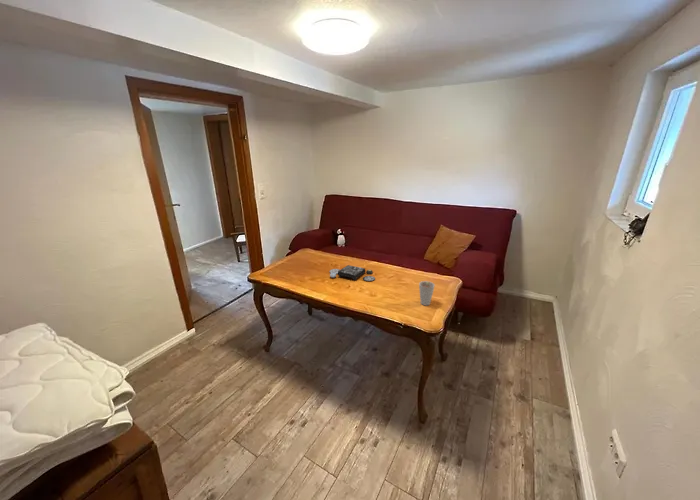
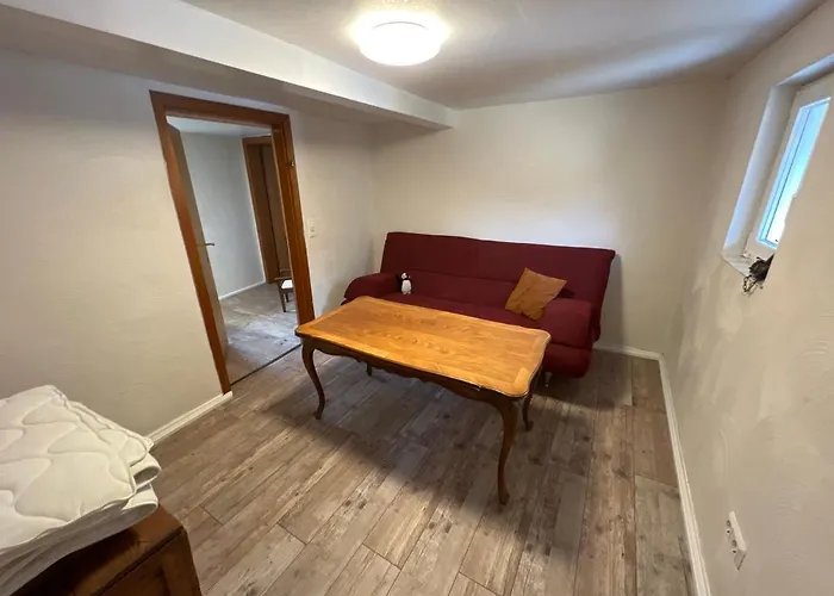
- board game (351, 272)
- cup (425, 291)
